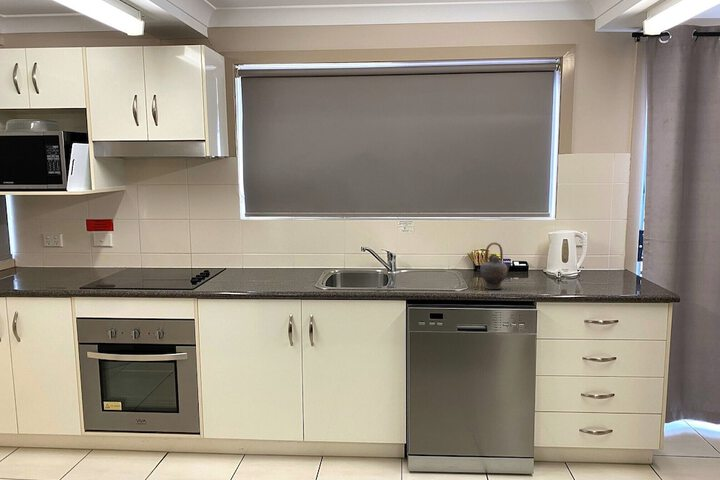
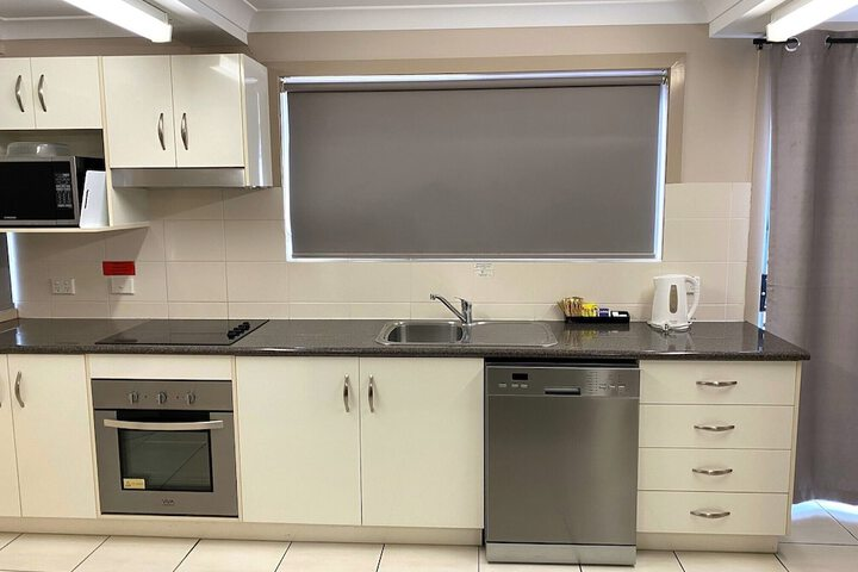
- teapot (496, 265)
